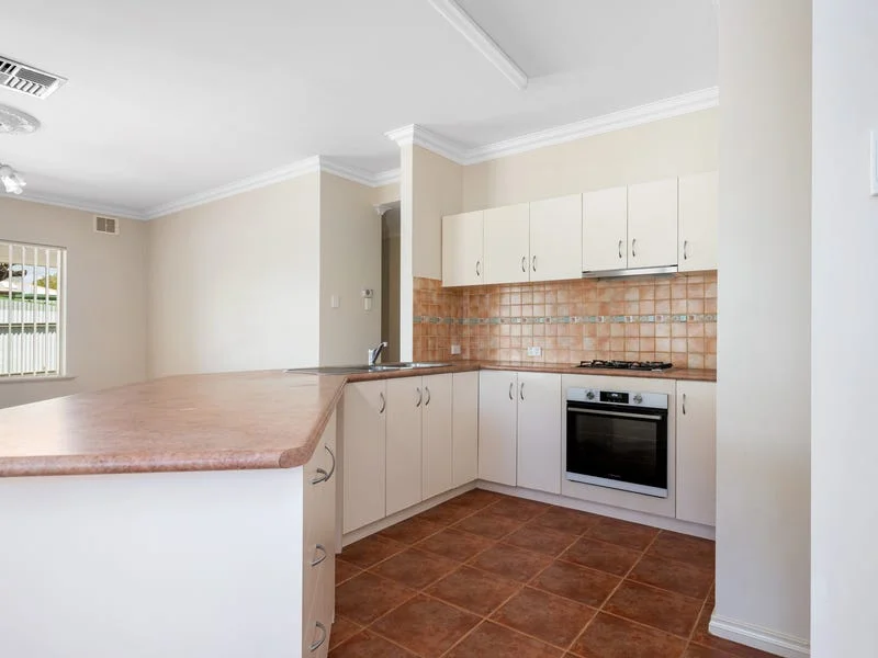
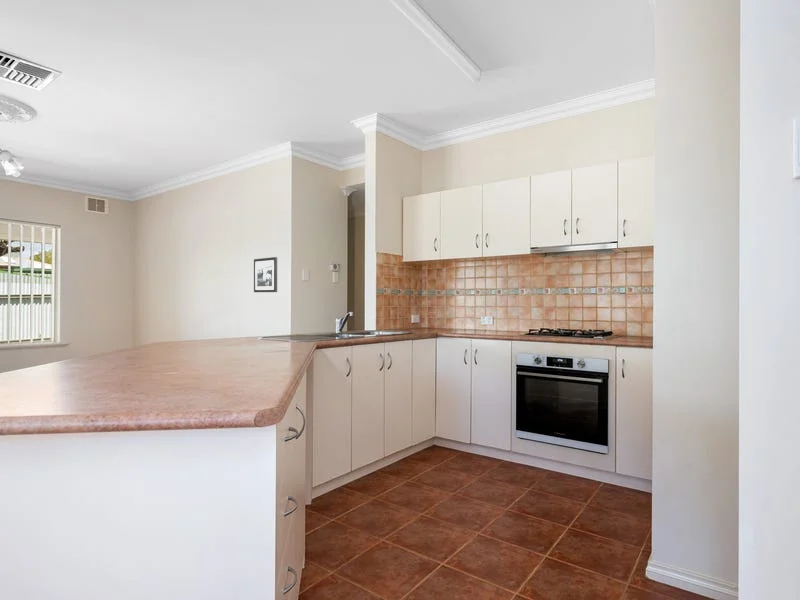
+ picture frame (265, 275)
